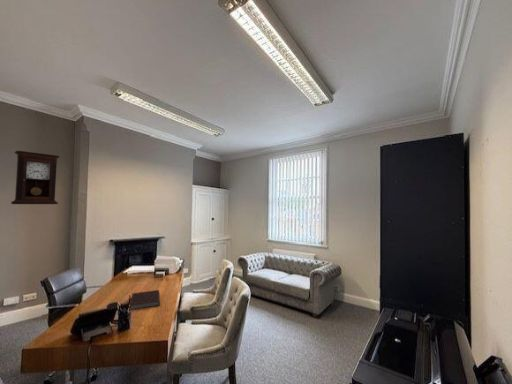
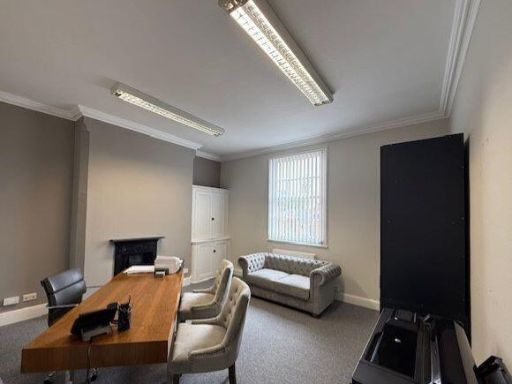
- notebook (145, 299)
- pendulum clock (37, 178)
